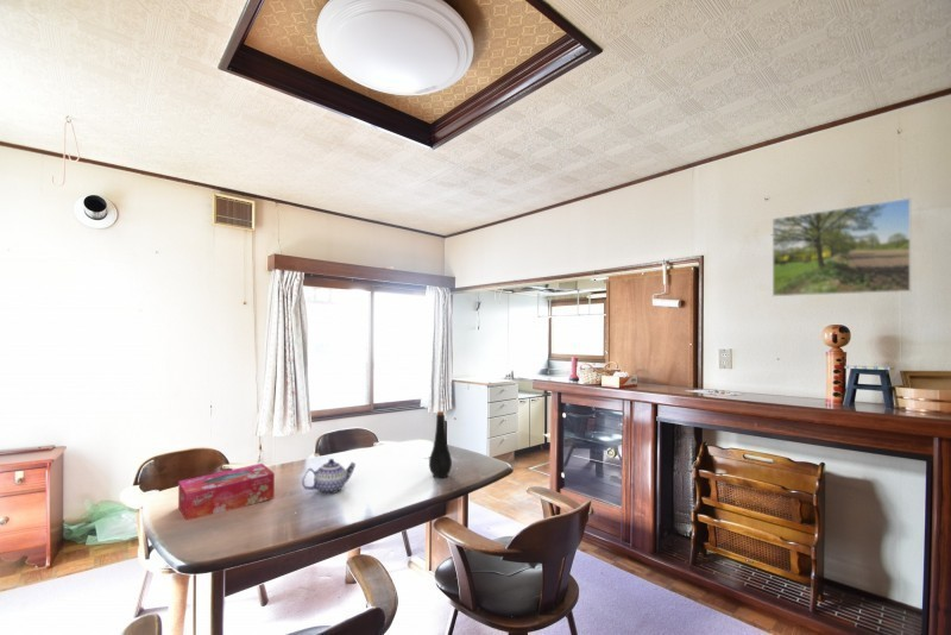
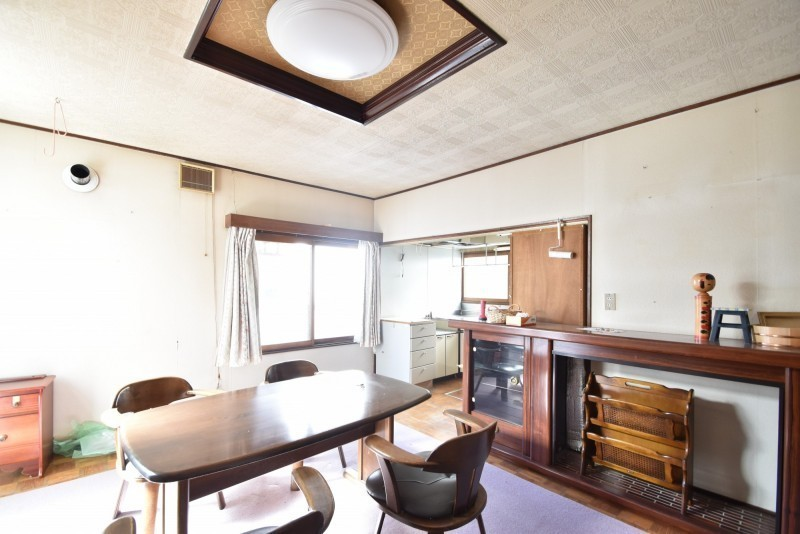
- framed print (835, 251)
- tissue box (227, 490)
- teapot (329, 474)
- bottle (440, 444)
